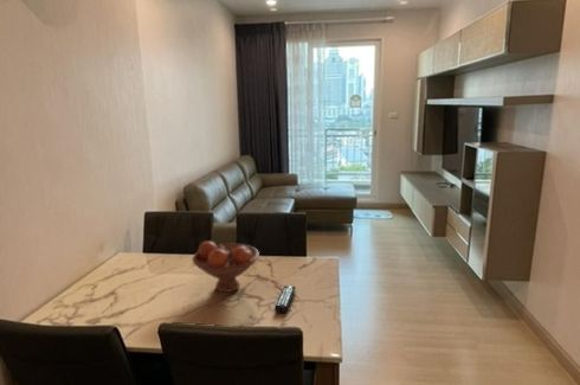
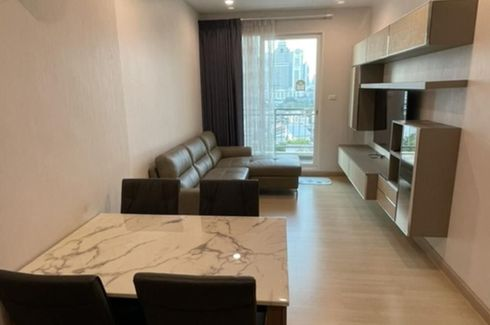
- remote control (285, 297)
- fruit bowl (226, 264)
